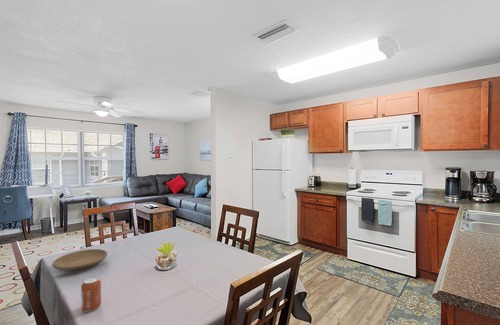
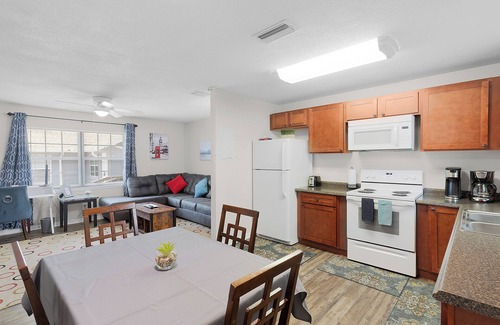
- can (91, 293)
- plate (81, 261)
